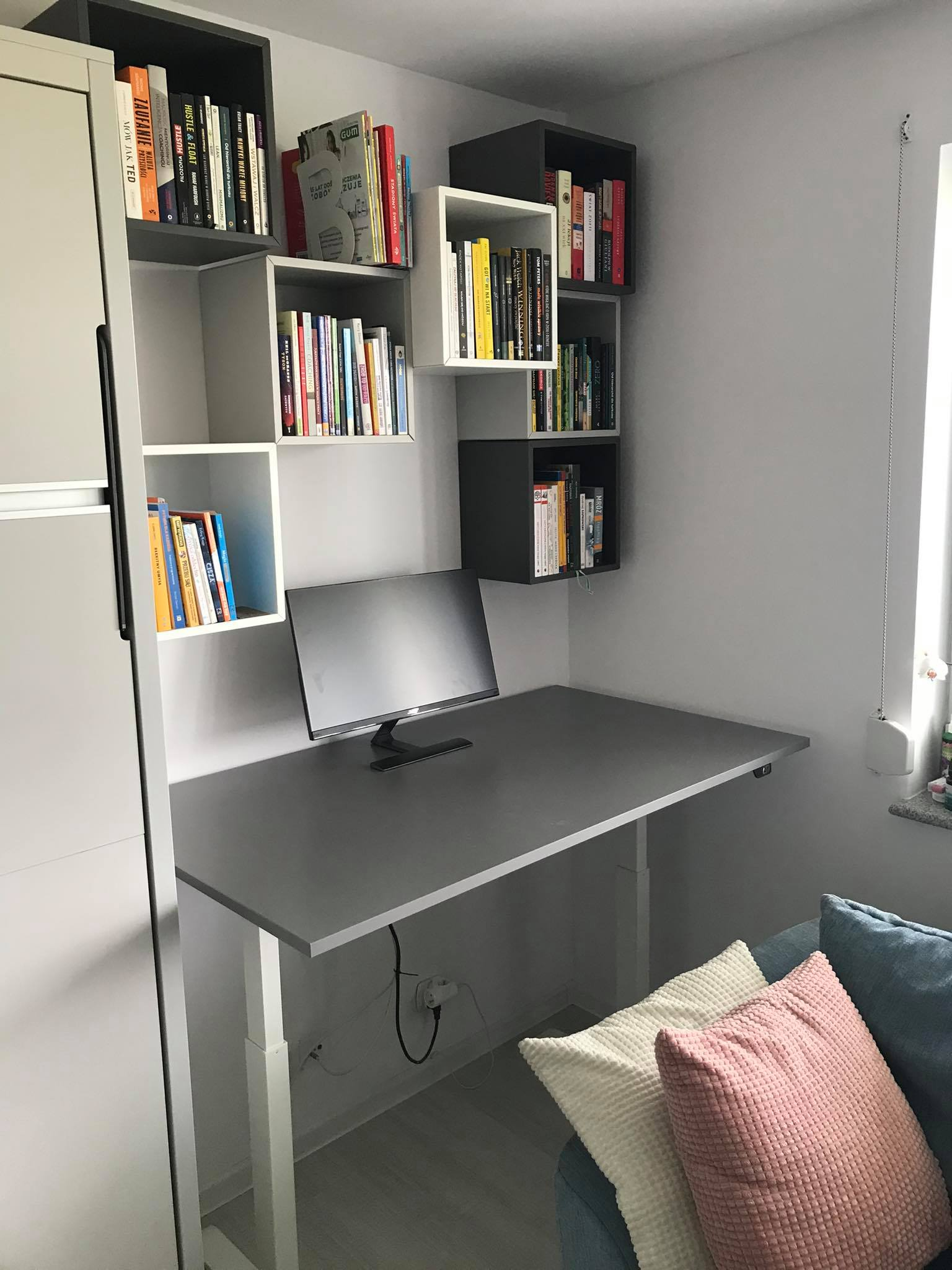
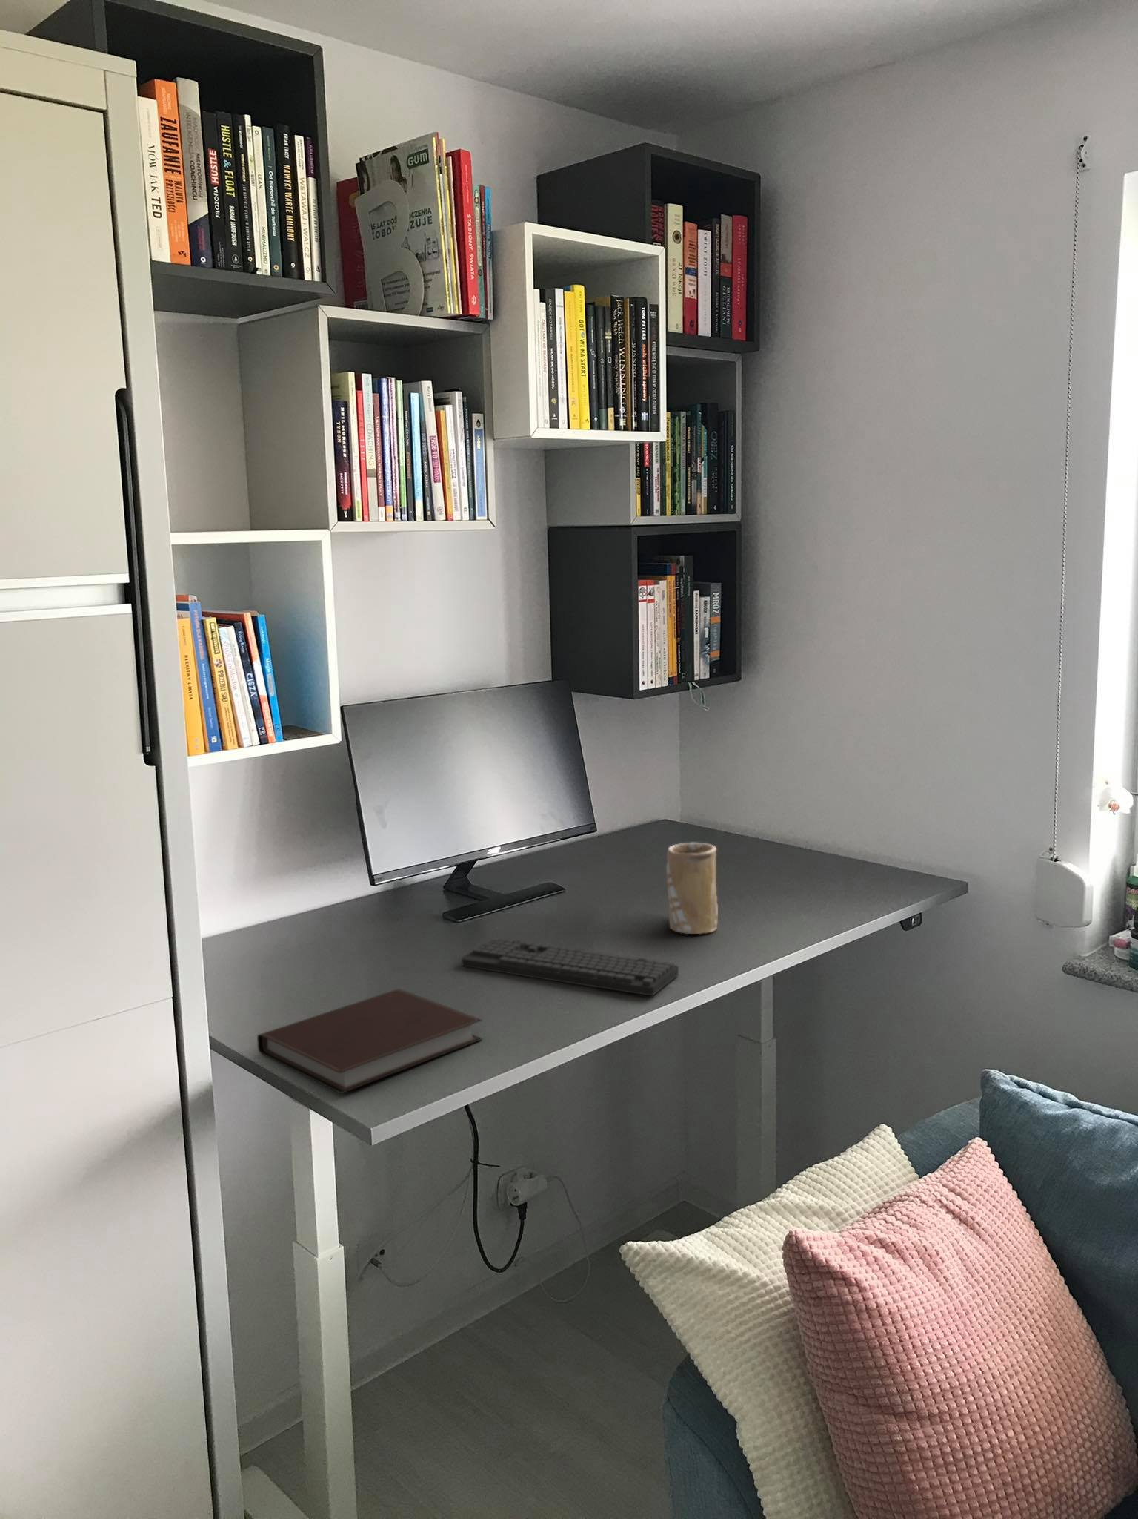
+ keyboard (568, 964)
+ notebook (371, 1036)
+ mug (684, 885)
